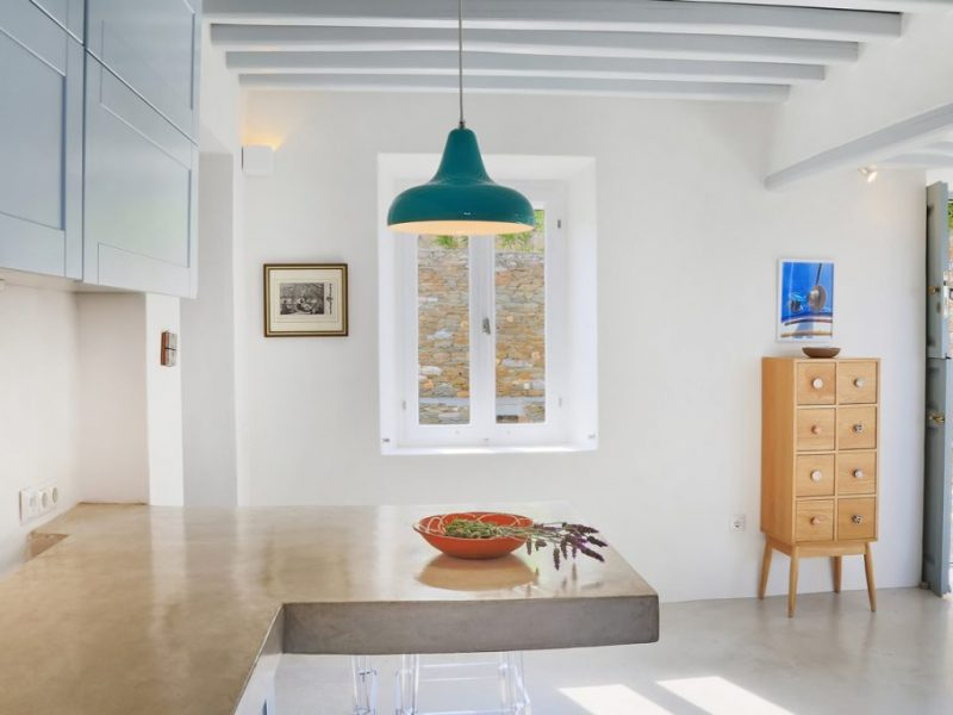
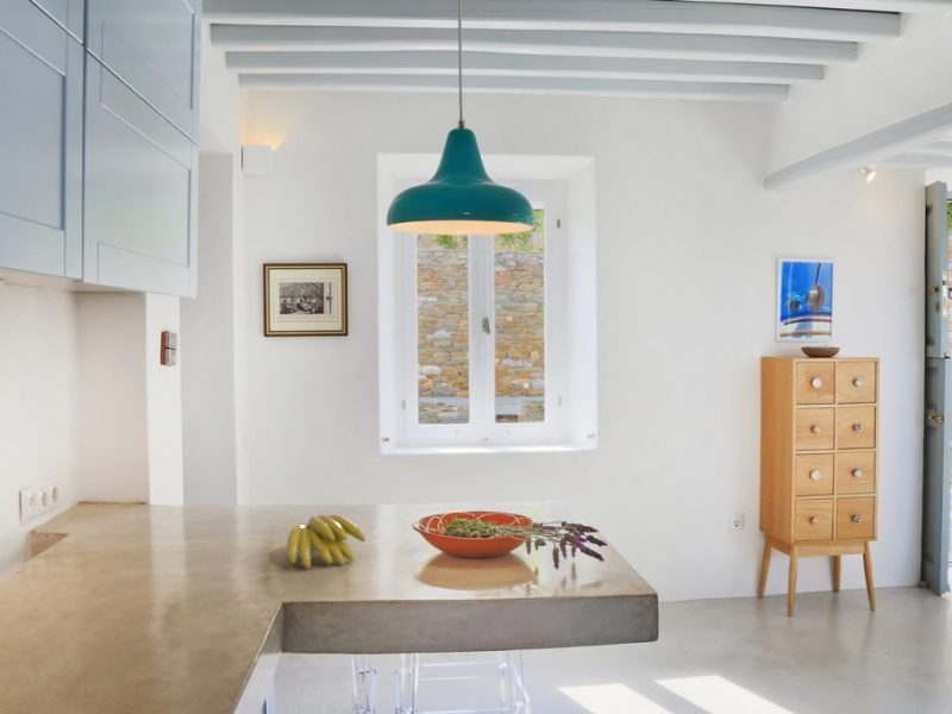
+ banana (324, 536)
